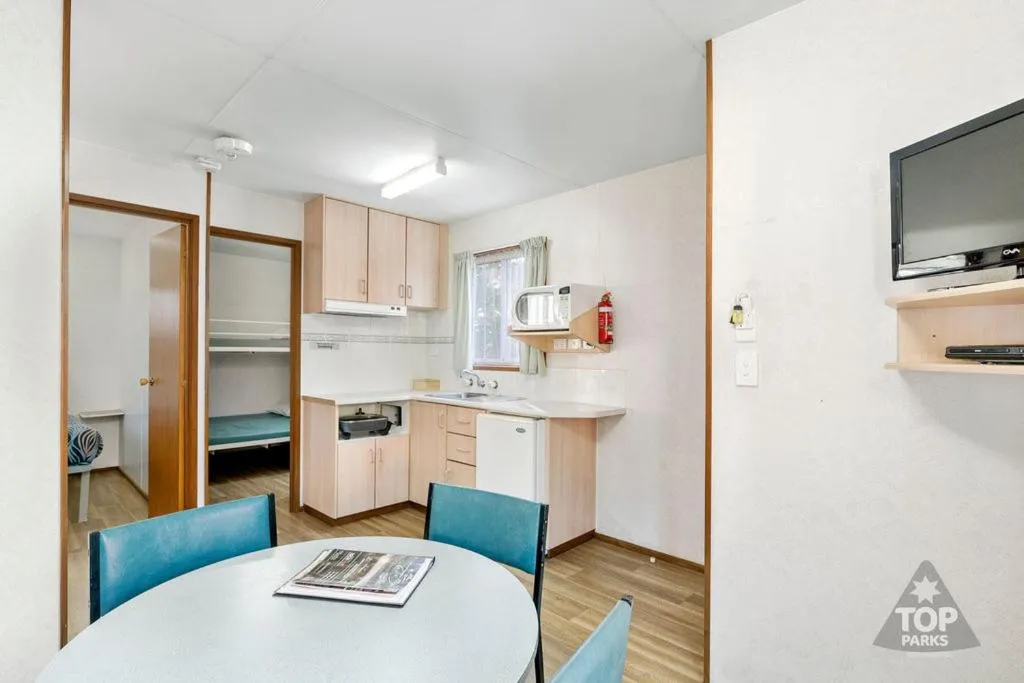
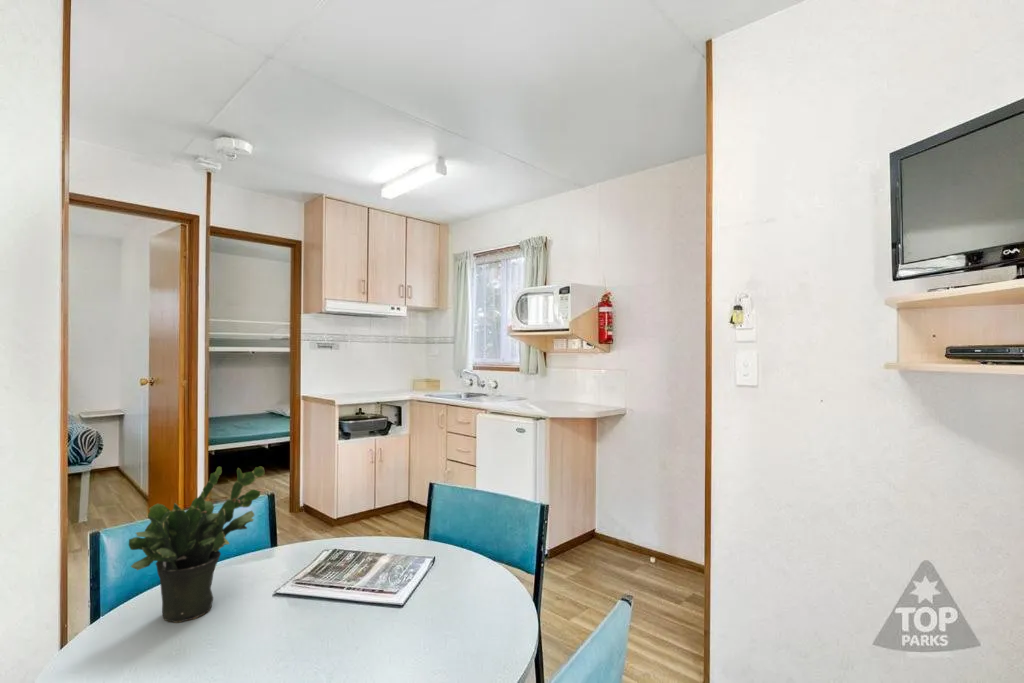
+ potted plant (215, 531)
